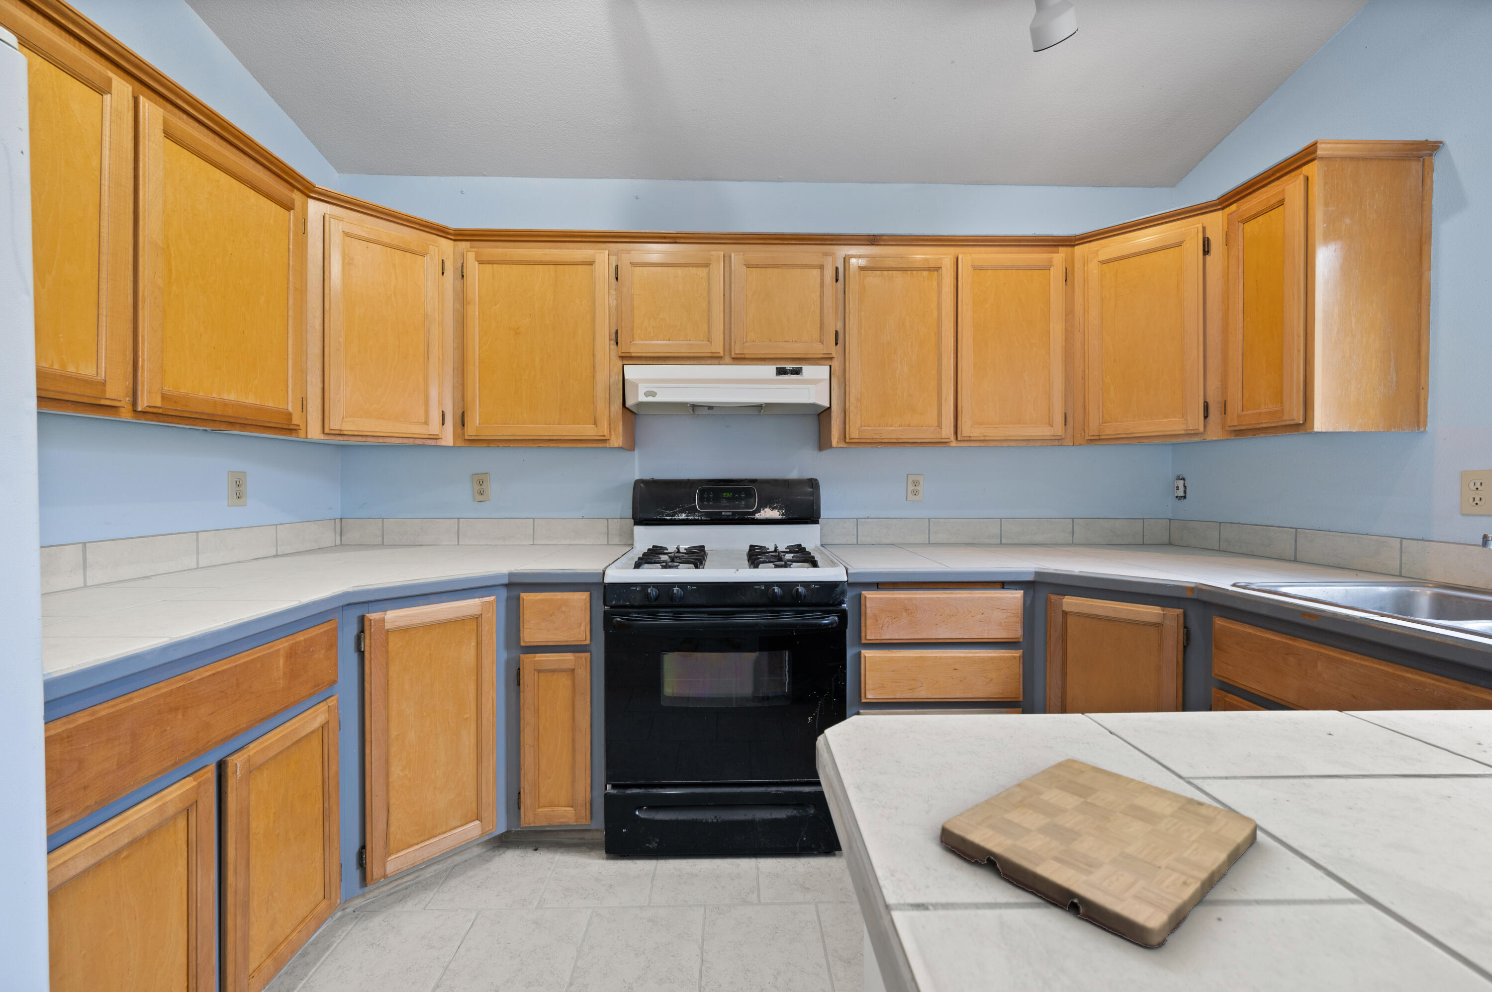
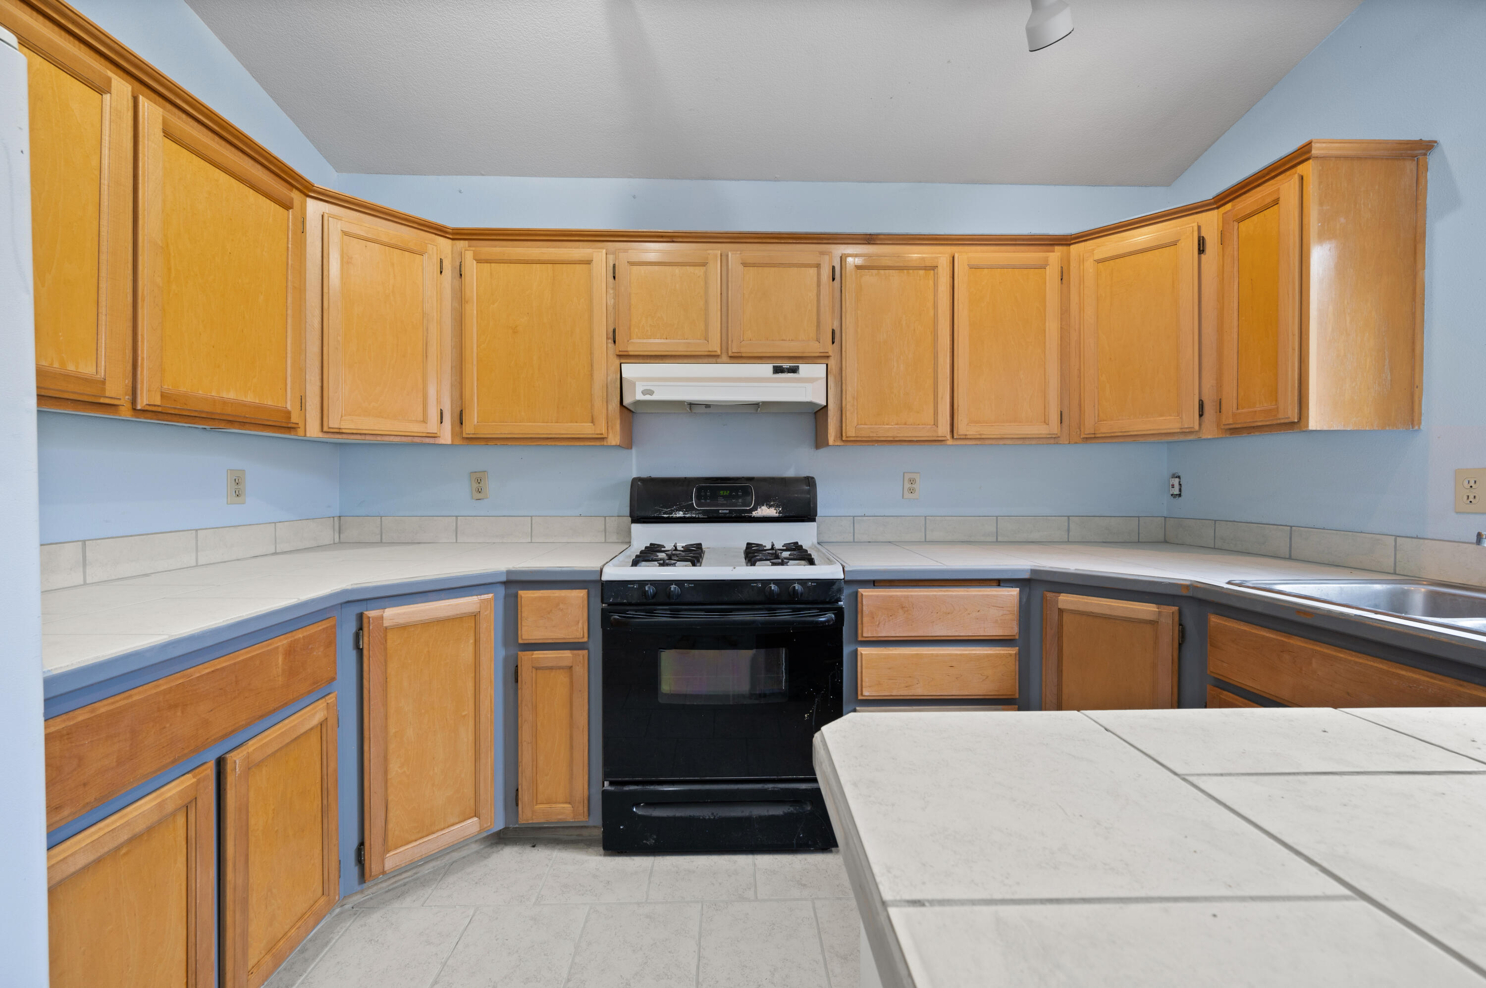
- cutting board (1100, 830)
